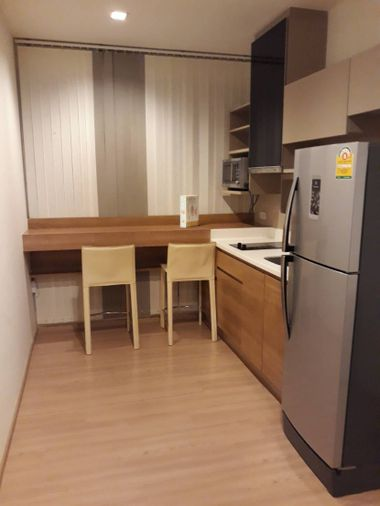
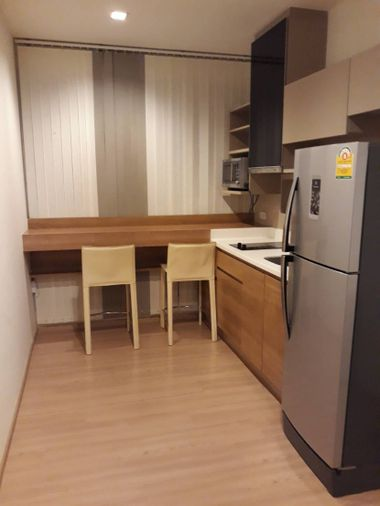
- cereal box (189, 211)
